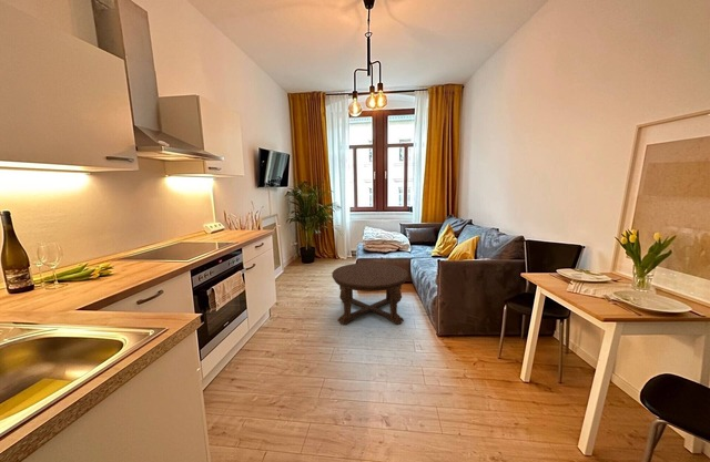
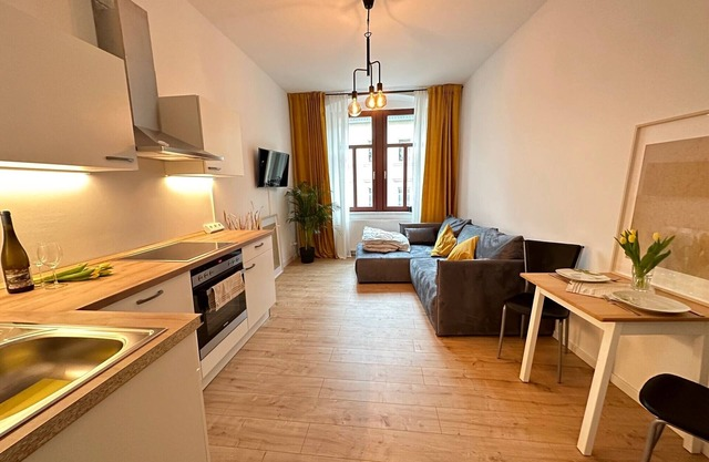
- coffee table (369, 290)
